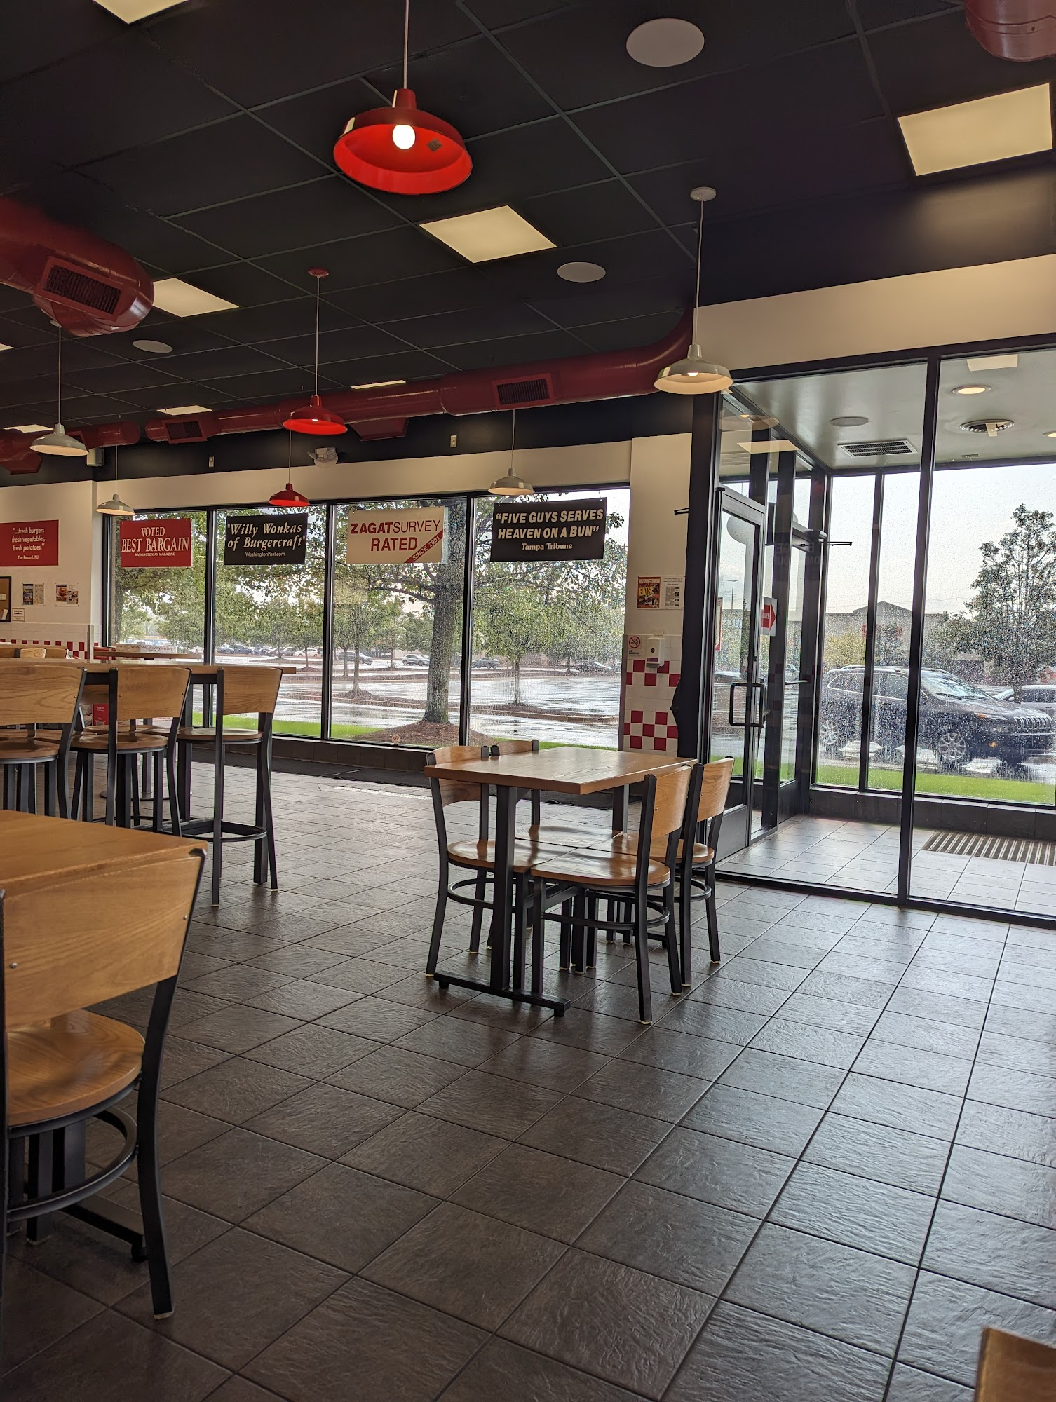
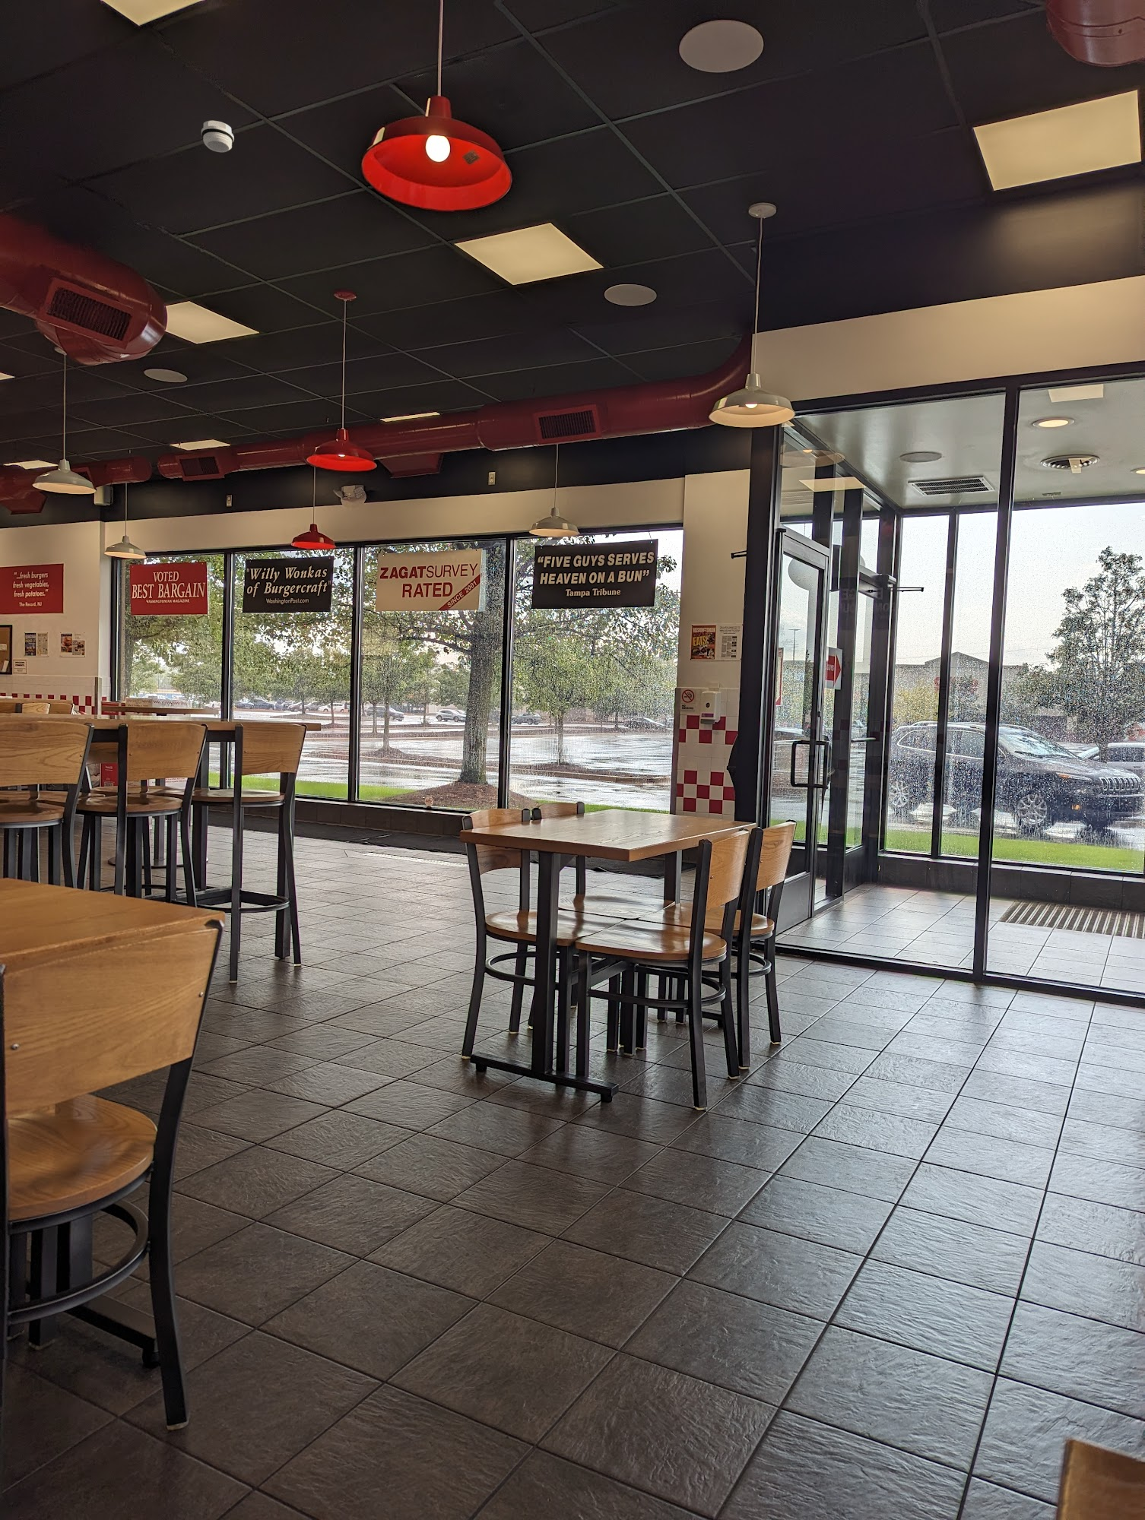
+ smoke detector (218, 137)
